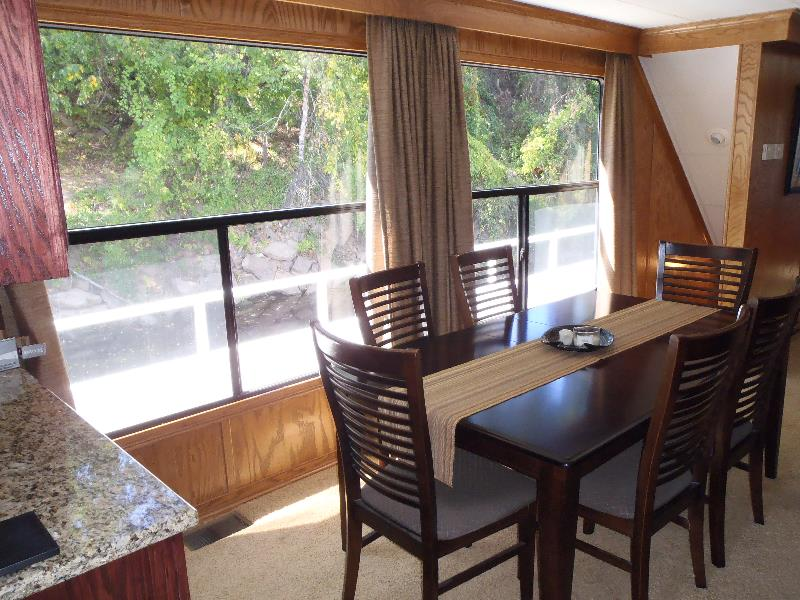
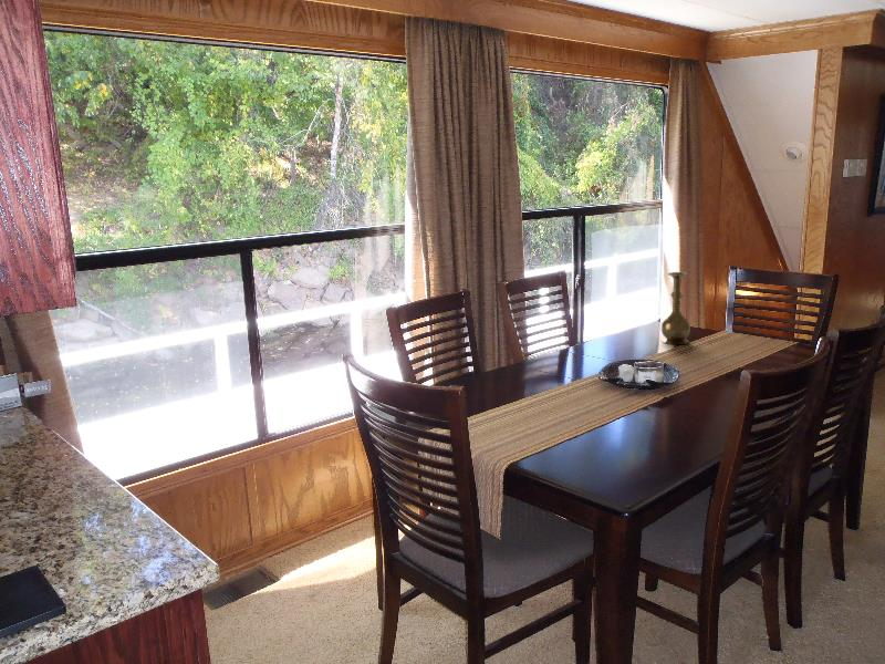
+ vase (676, 307)
